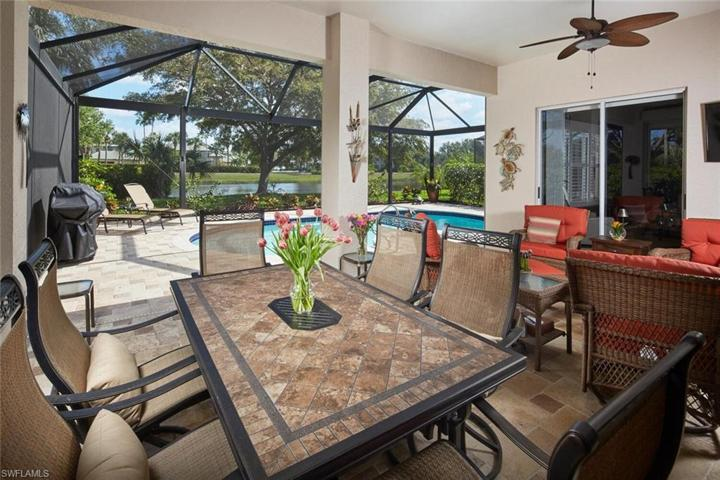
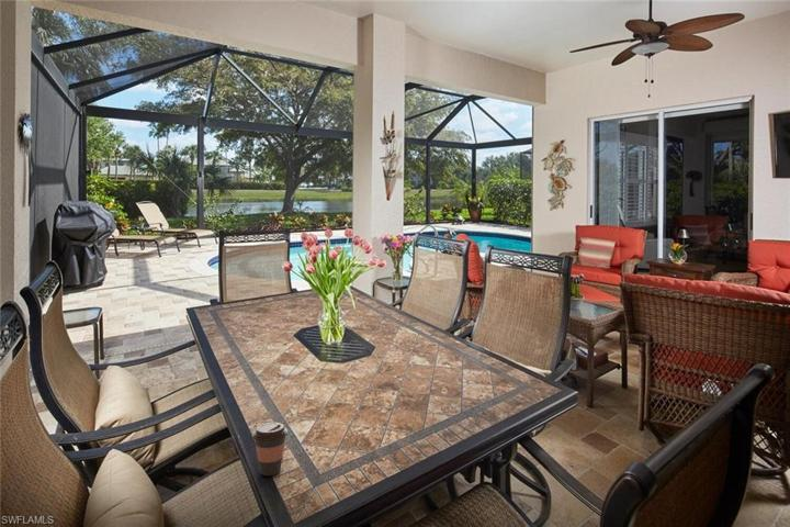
+ coffee cup (270, 449)
